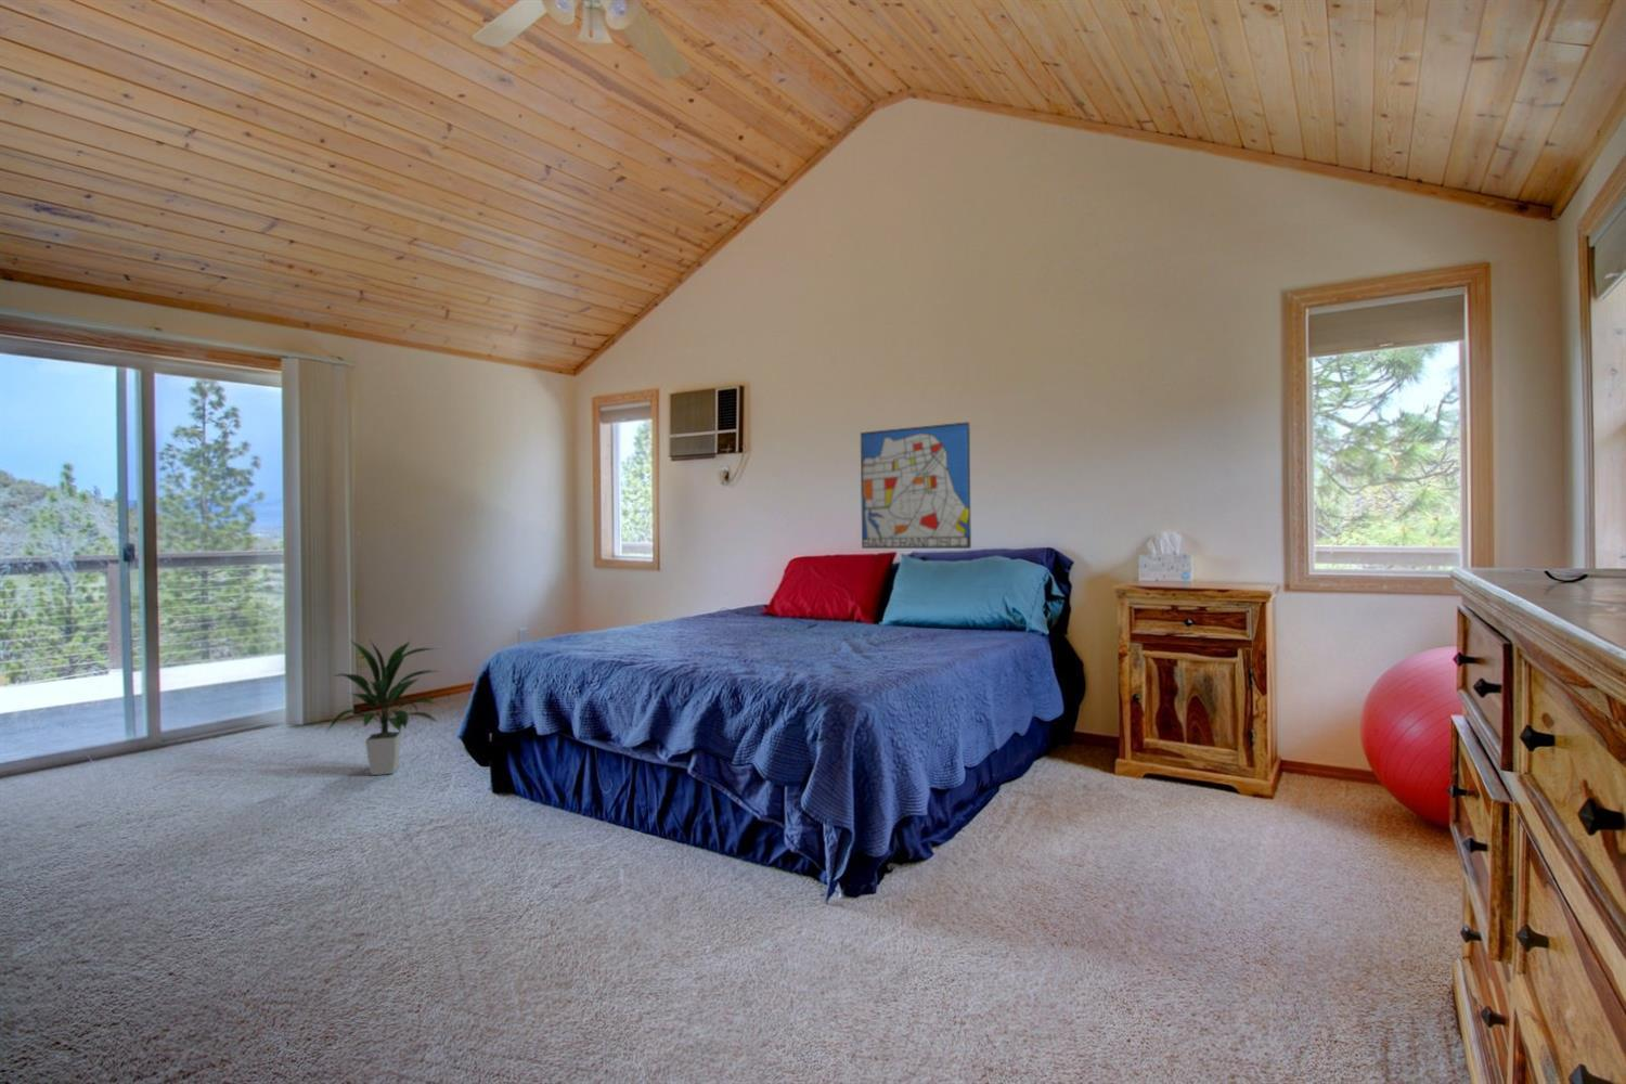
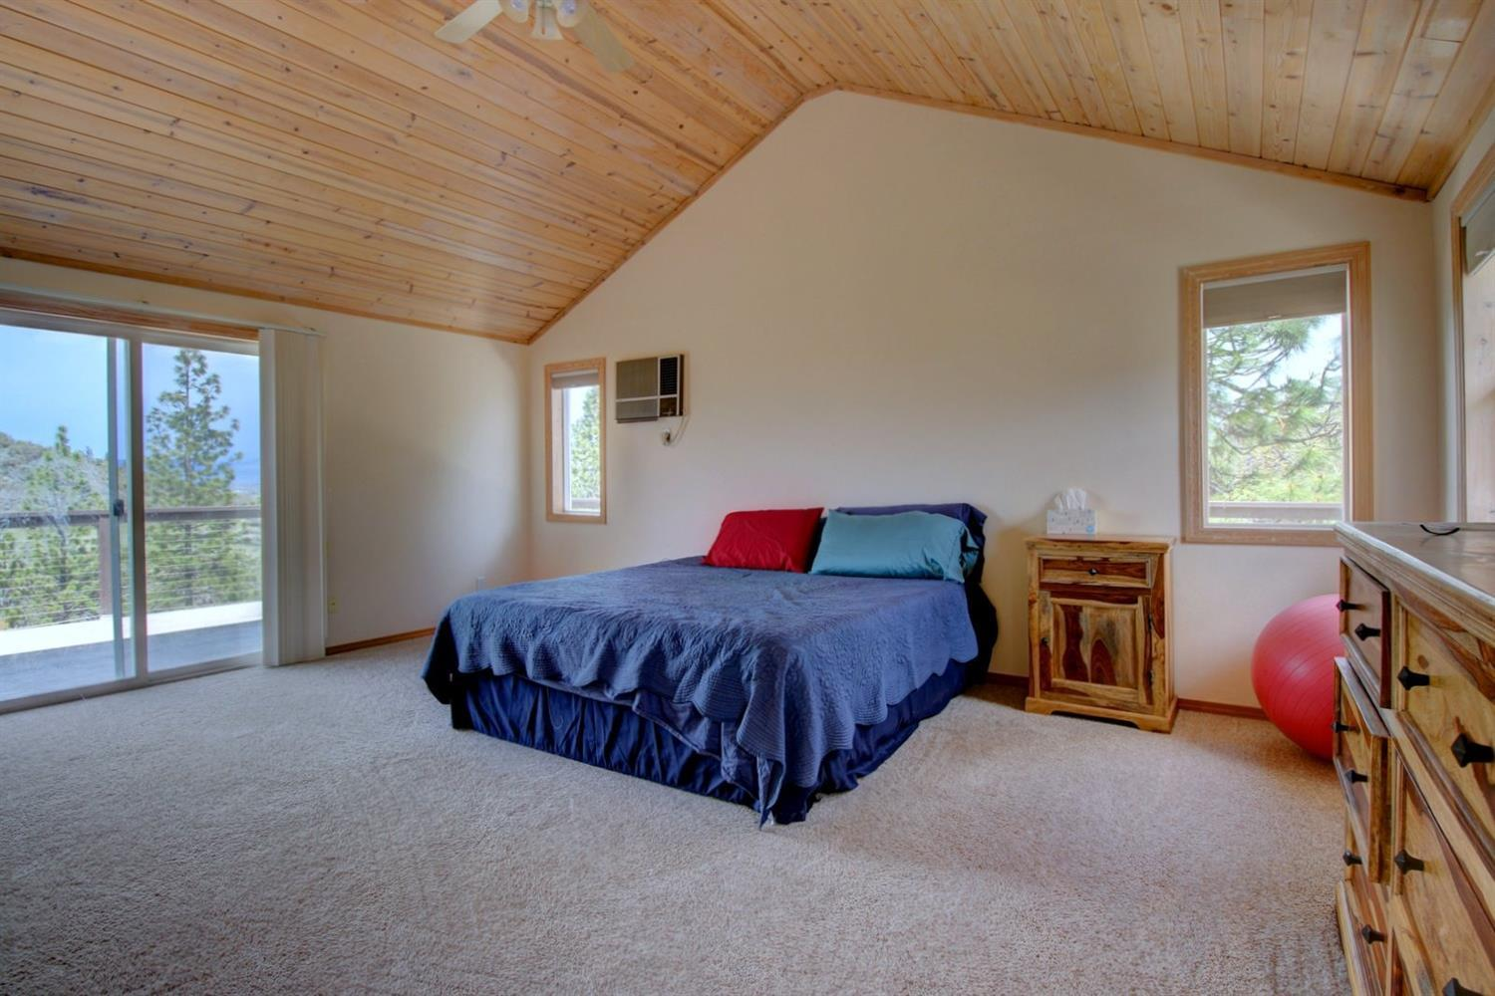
- wall art (912, 488)
- indoor plant (386, 703)
